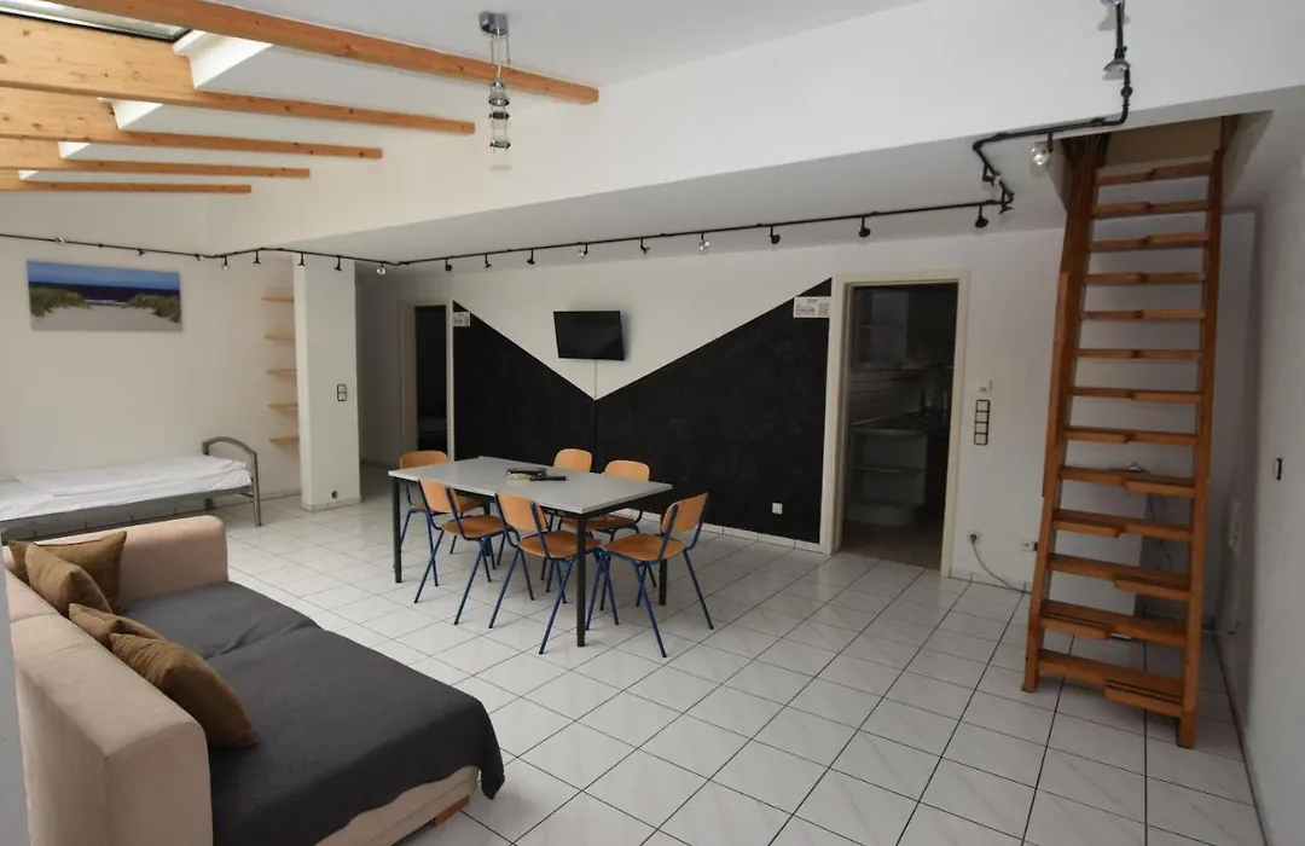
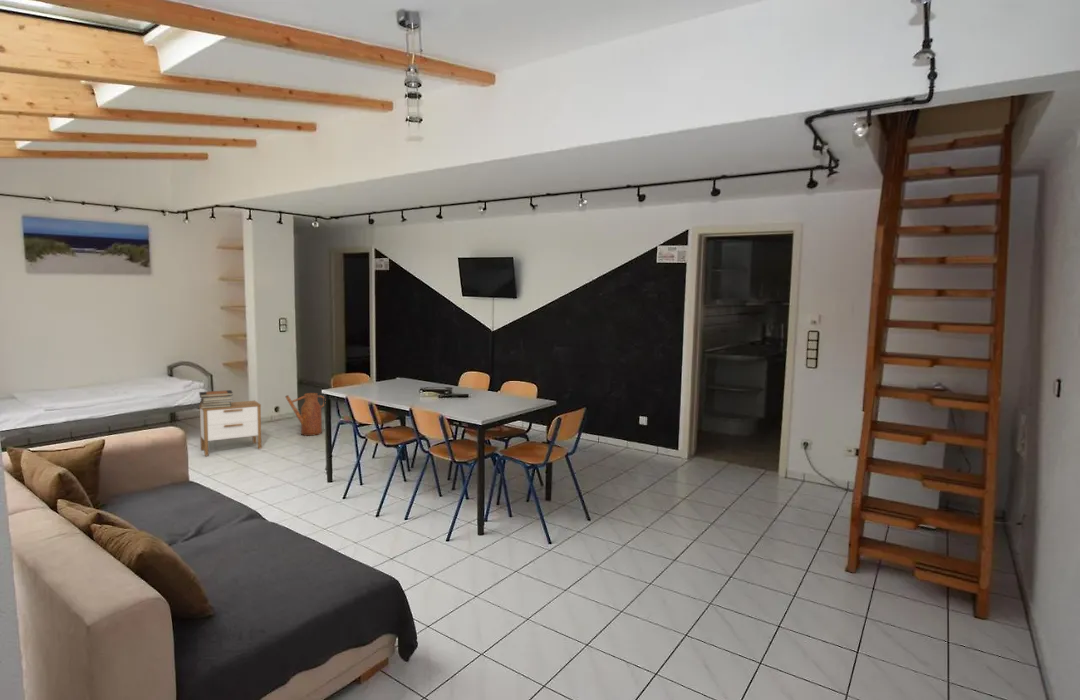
+ book stack (216, 399)
+ watering can (306, 413)
+ nightstand (230, 427)
